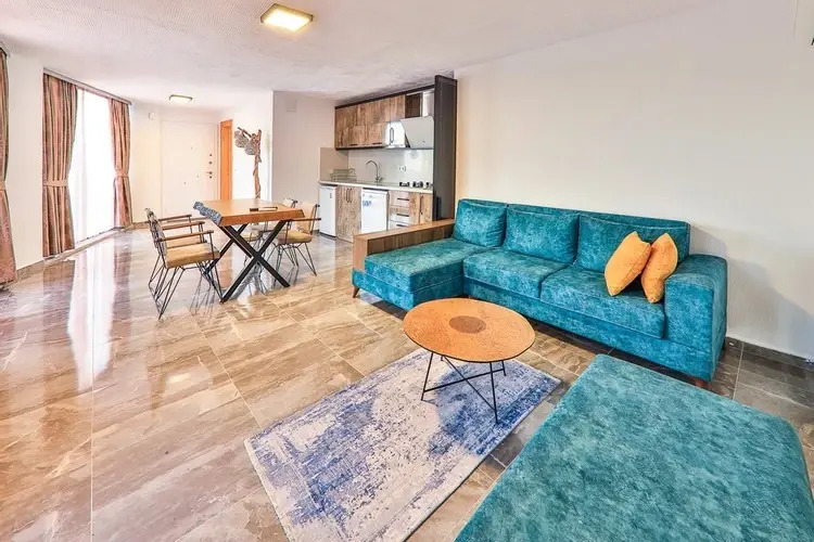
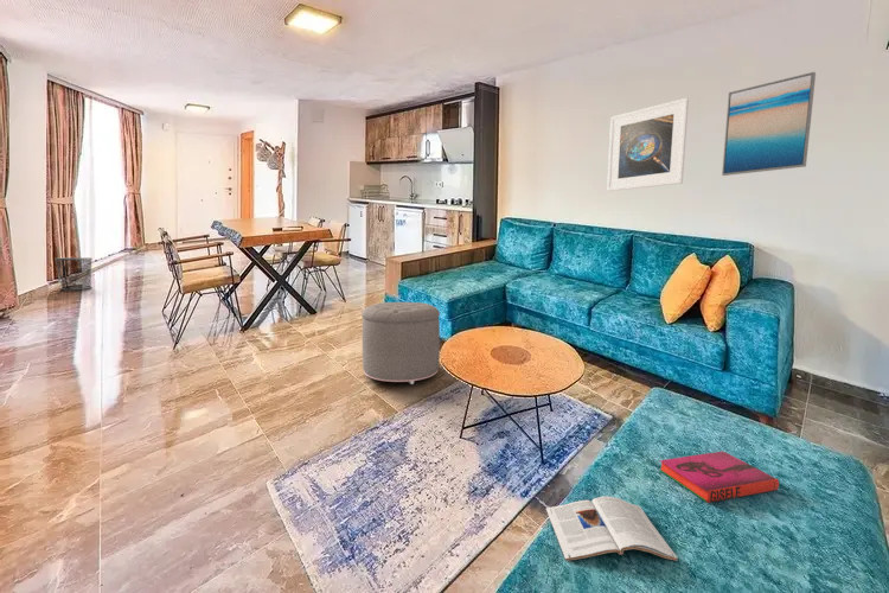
+ wall art (765, 127)
+ waste bin (75, 273)
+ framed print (644, 148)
+ magazine (606, 525)
+ hardback book (716, 474)
+ ottoman (401, 339)
